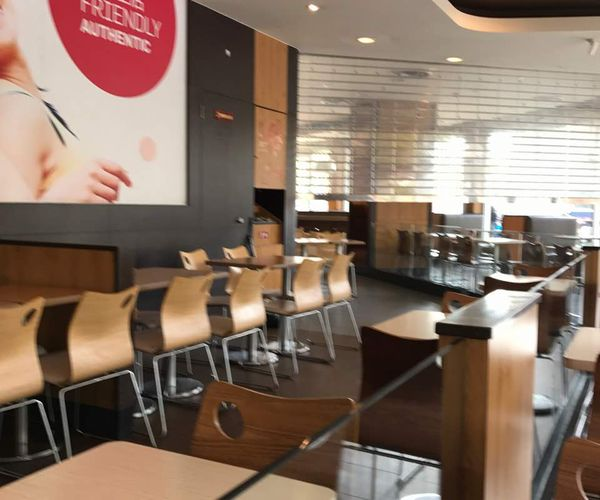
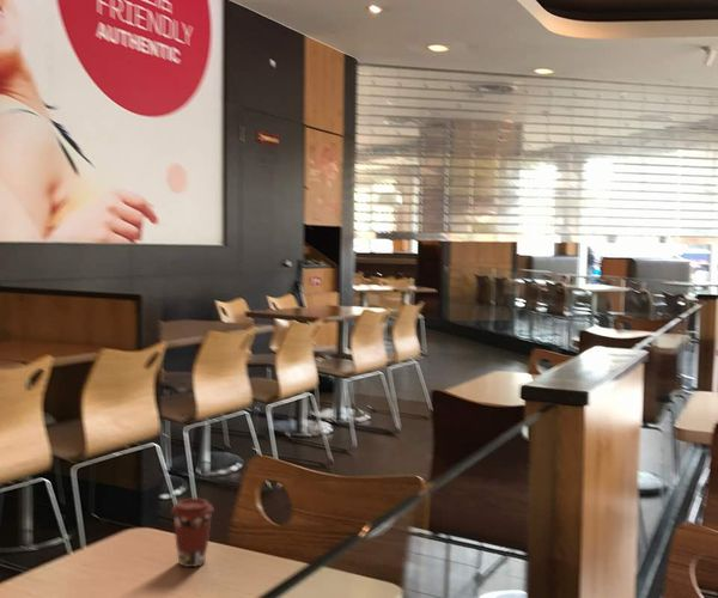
+ coffee cup (191, 532)
